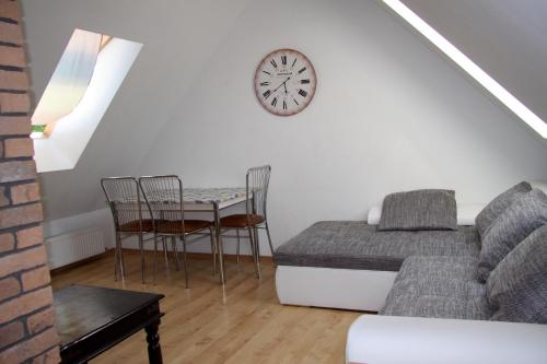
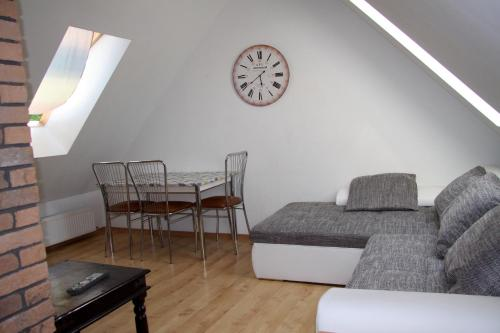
+ remote control (89, 281)
